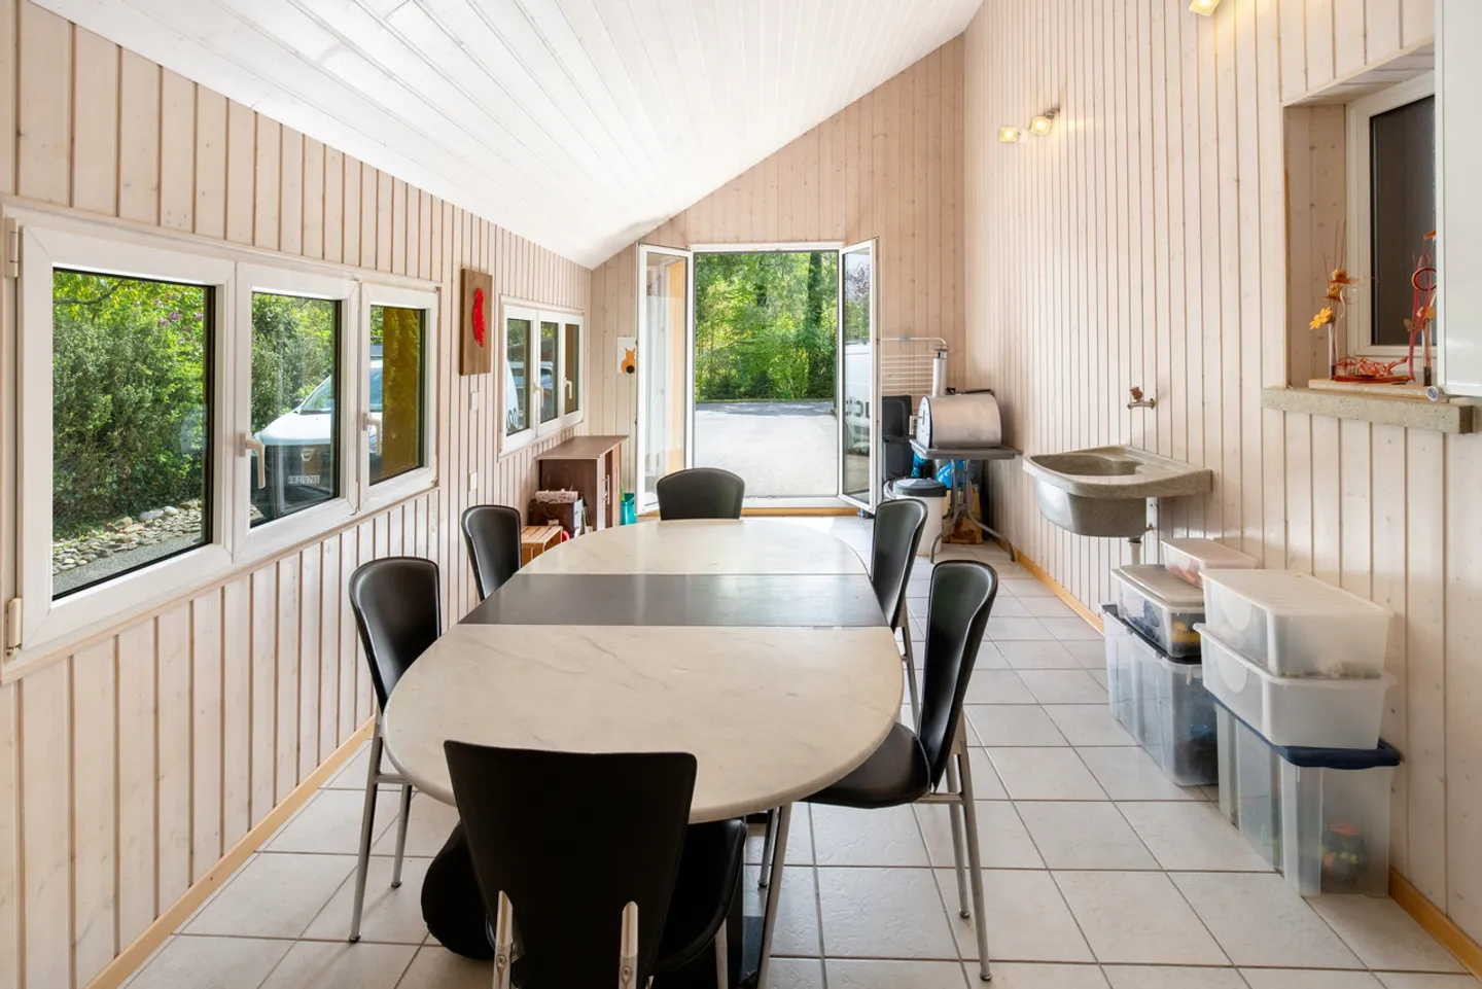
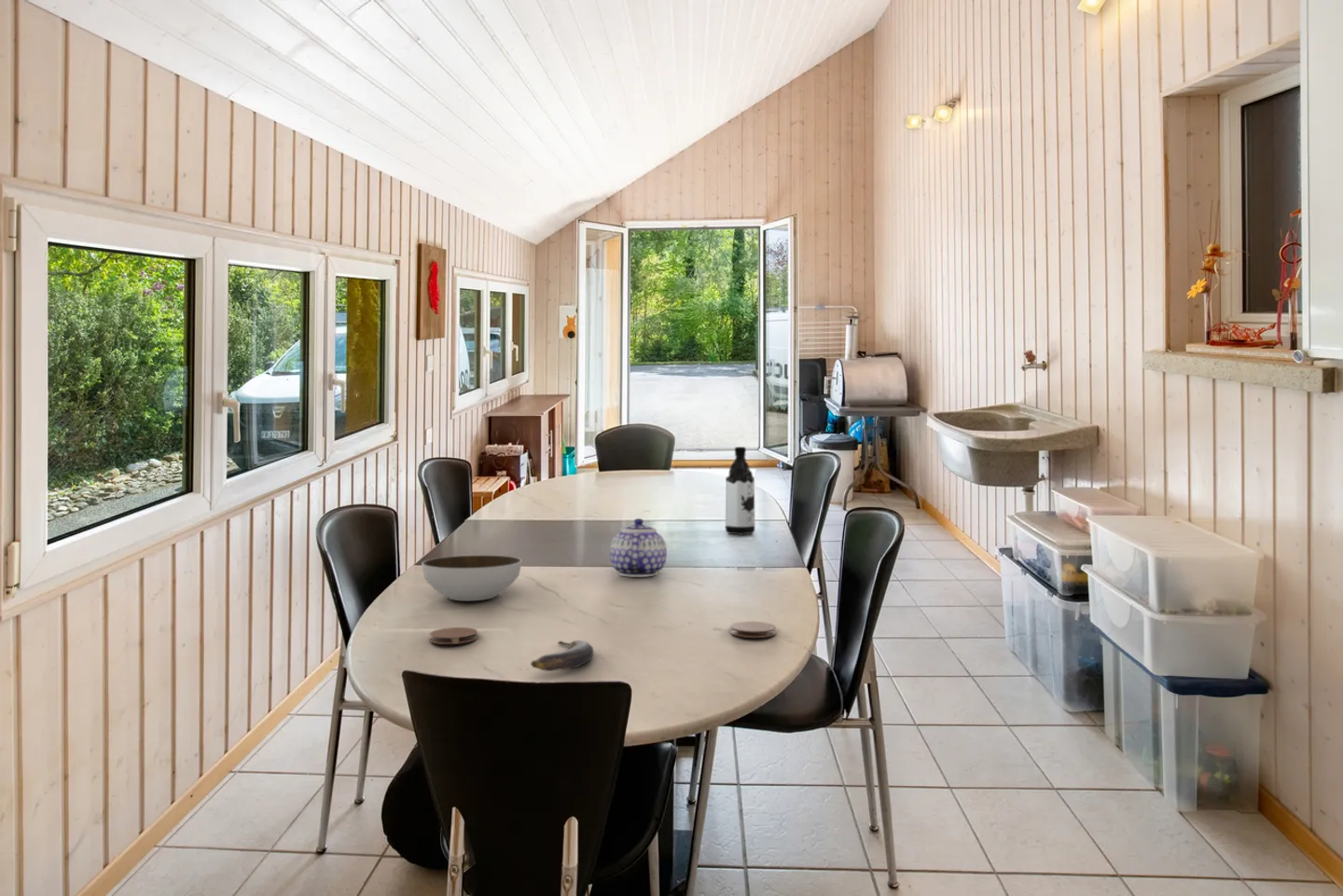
+ water bottle (740, 489)
+ soup bowl (472, 579)
+ teapot (638, 546)
+ coaster (453, 635)
+ coaster (753, 629)
+ banana (567, 654)
